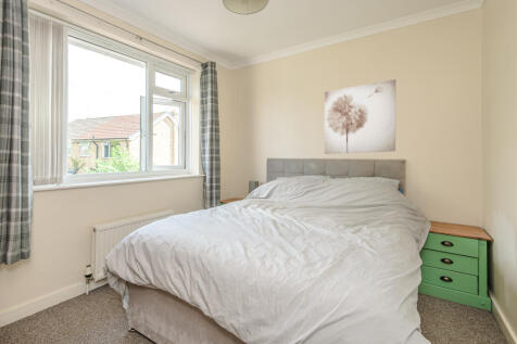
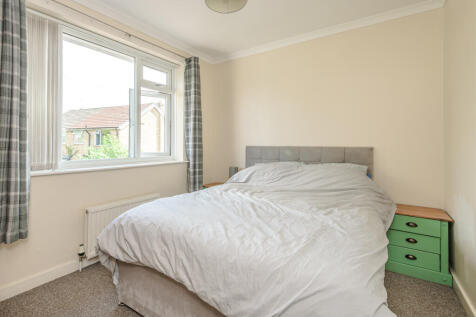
- wall art (357, 119)
